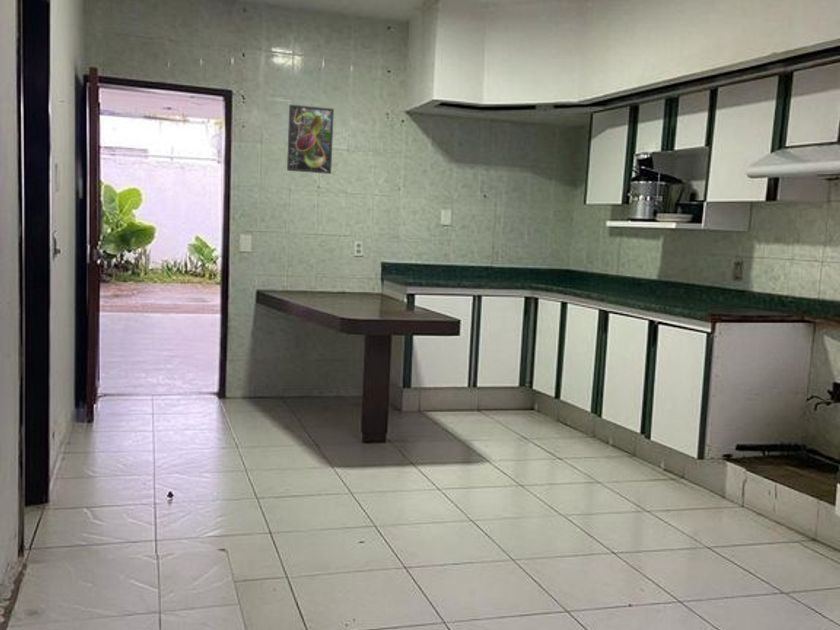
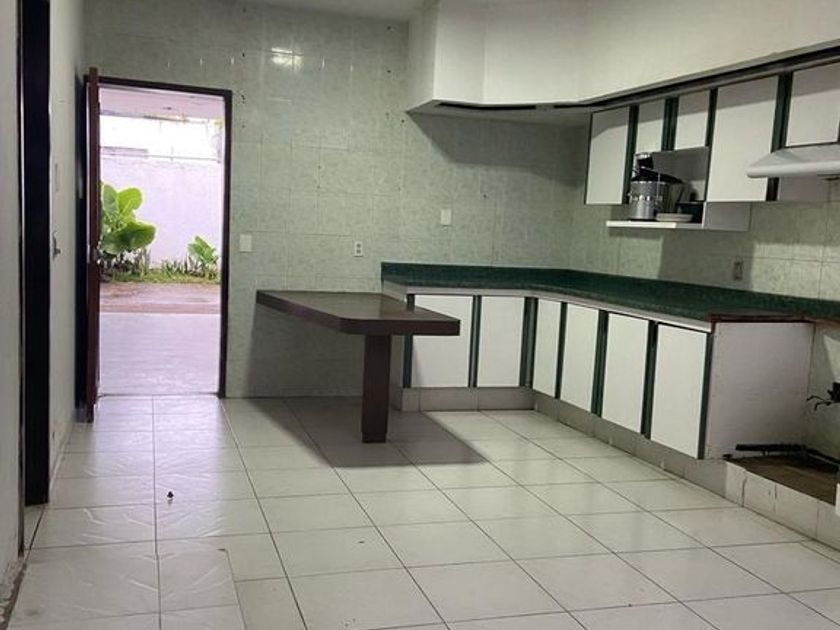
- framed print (310, 139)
